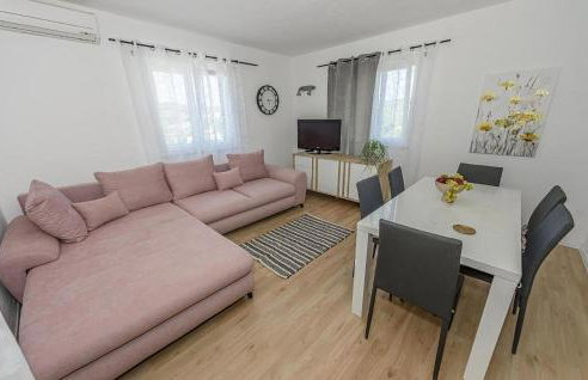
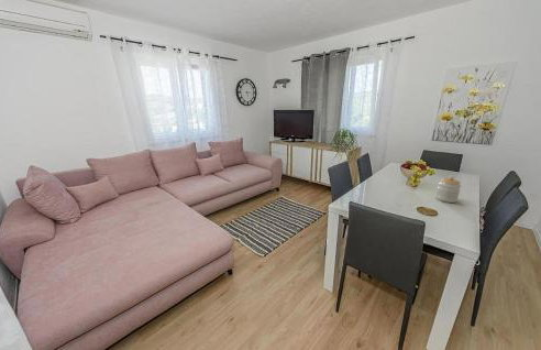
+ jar (449, 188)
